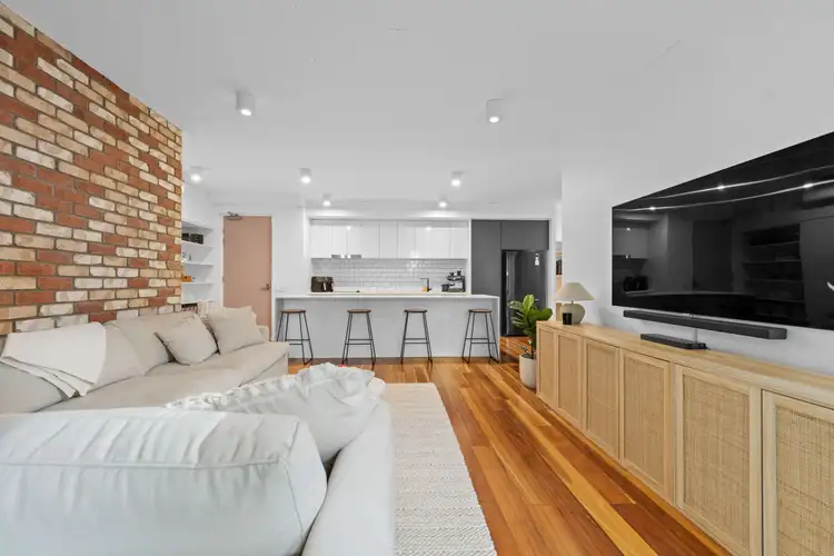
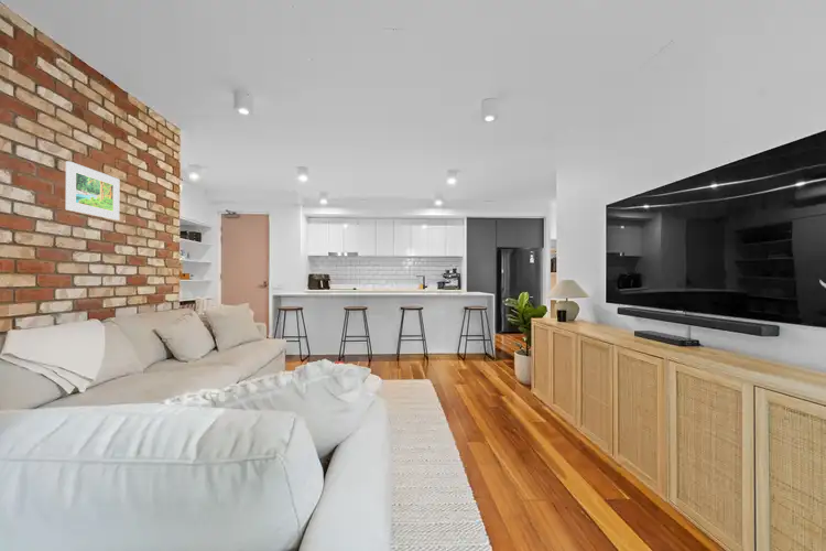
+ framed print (95, 193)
